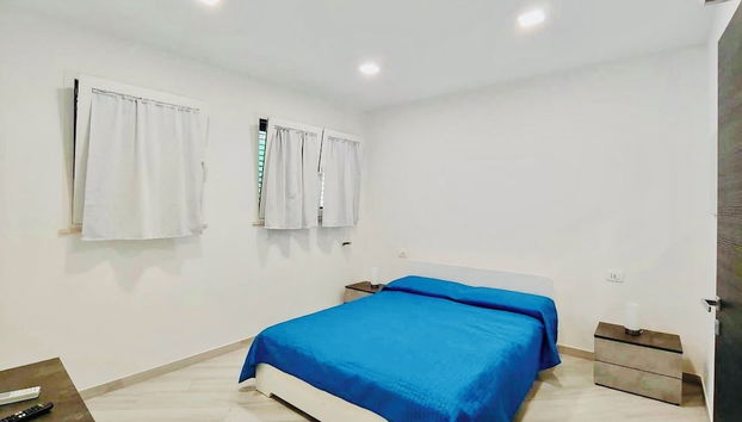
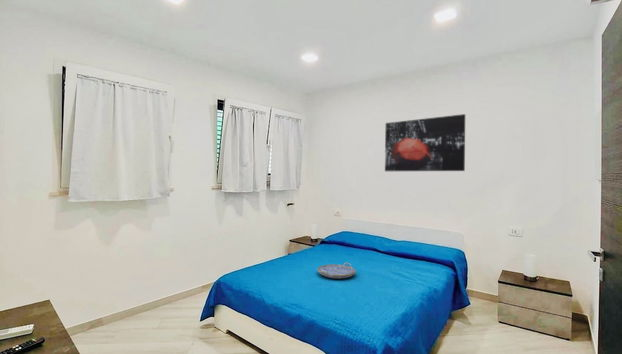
+ wall art (422, 145)
+ serving tray (336, 270)
